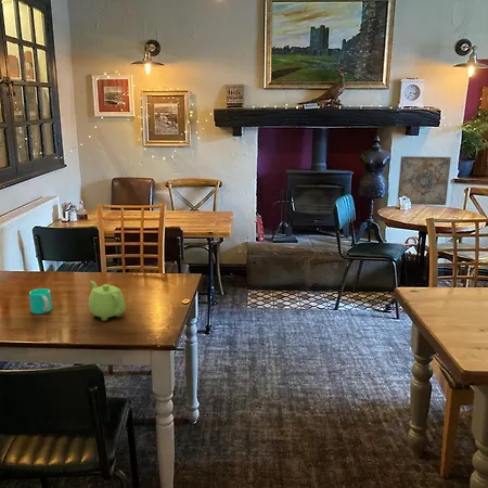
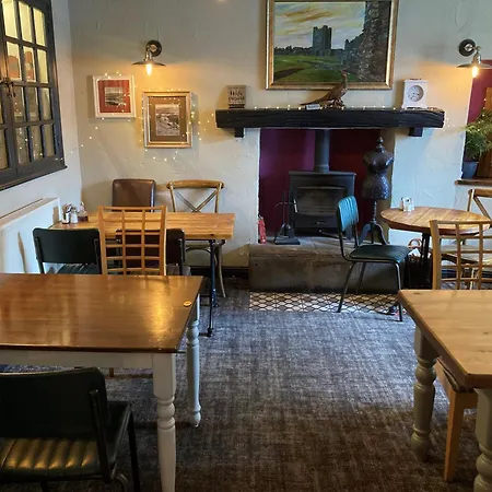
- cup (41, 301)
- teapot (104, 299)
- wall art (423, 180)
